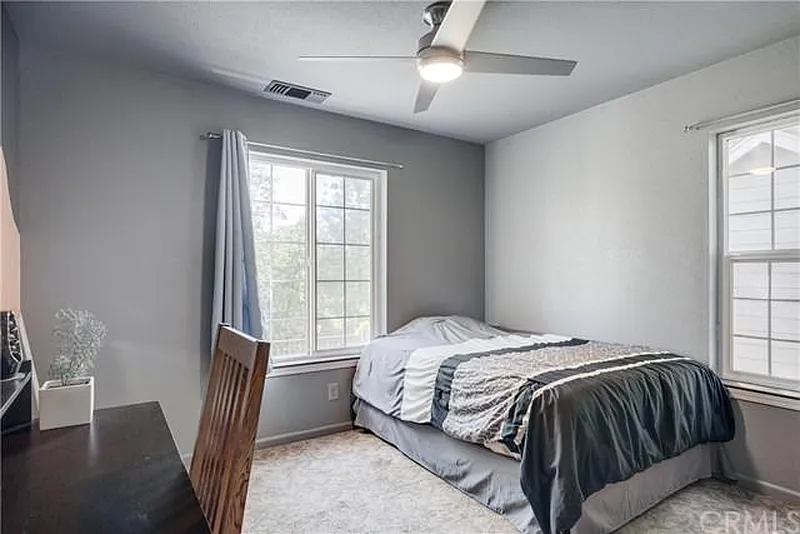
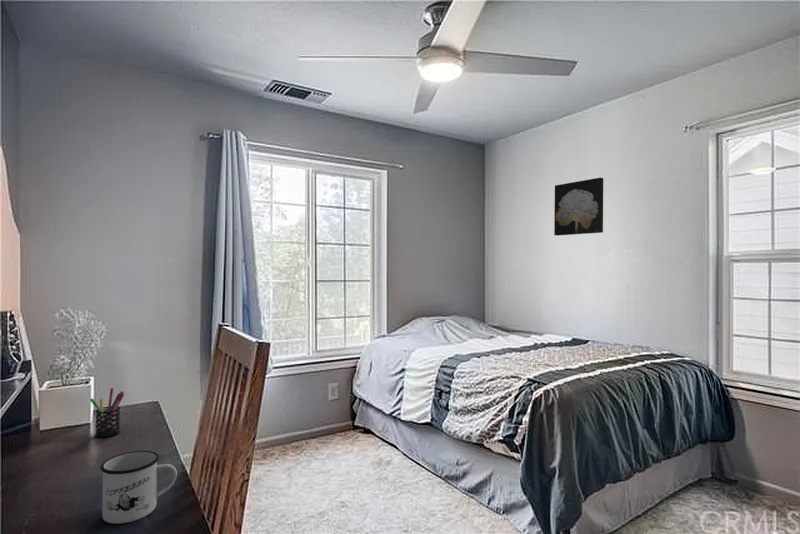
+ mug (139, 484)
+ pen holder (105, 412)
+ wall art (577, 208)
